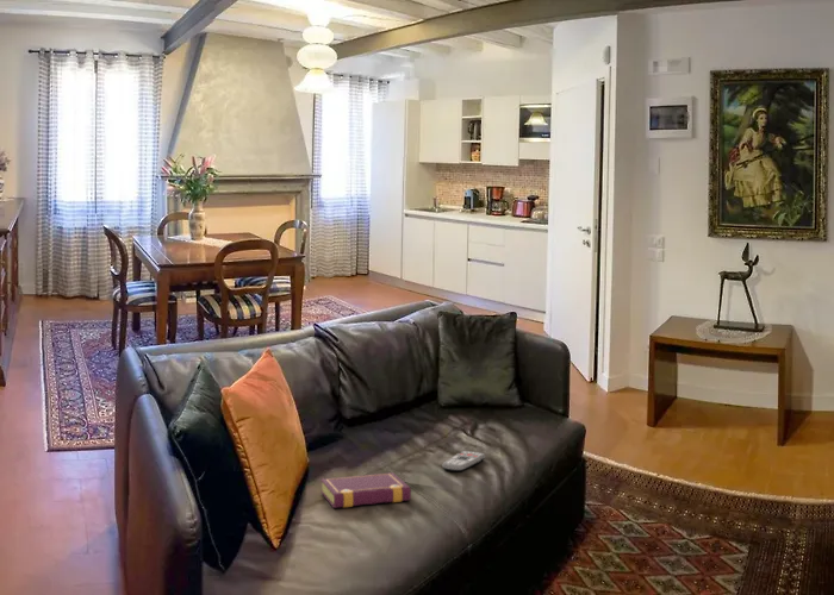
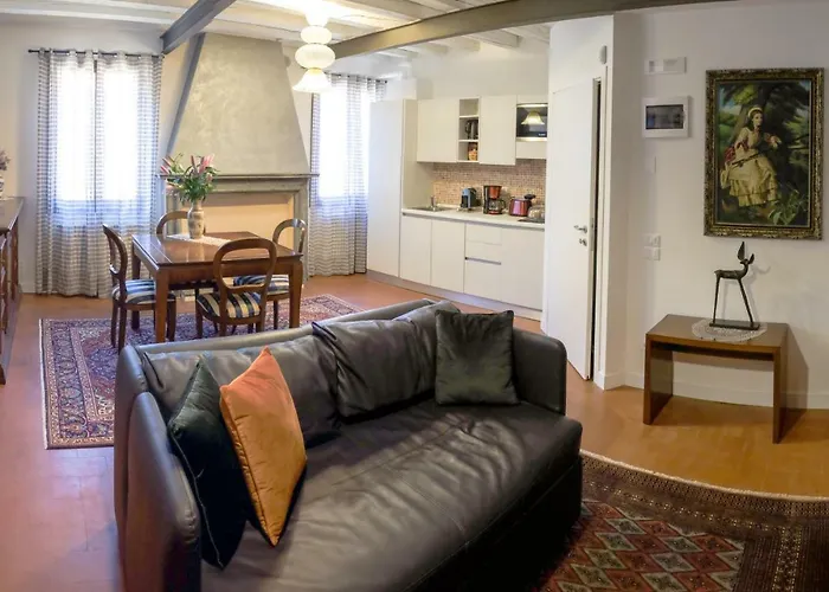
- book (366, 489)
- remote control (462, 461)
